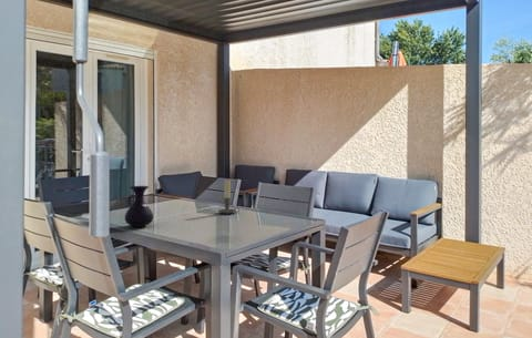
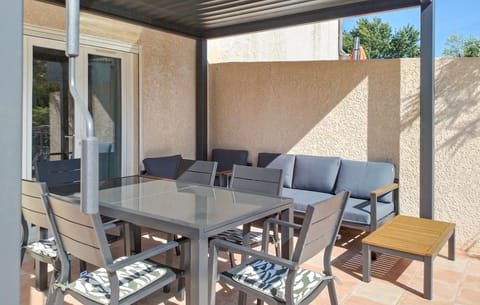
- vase (139, 206)
- candle holder (228, 196)
